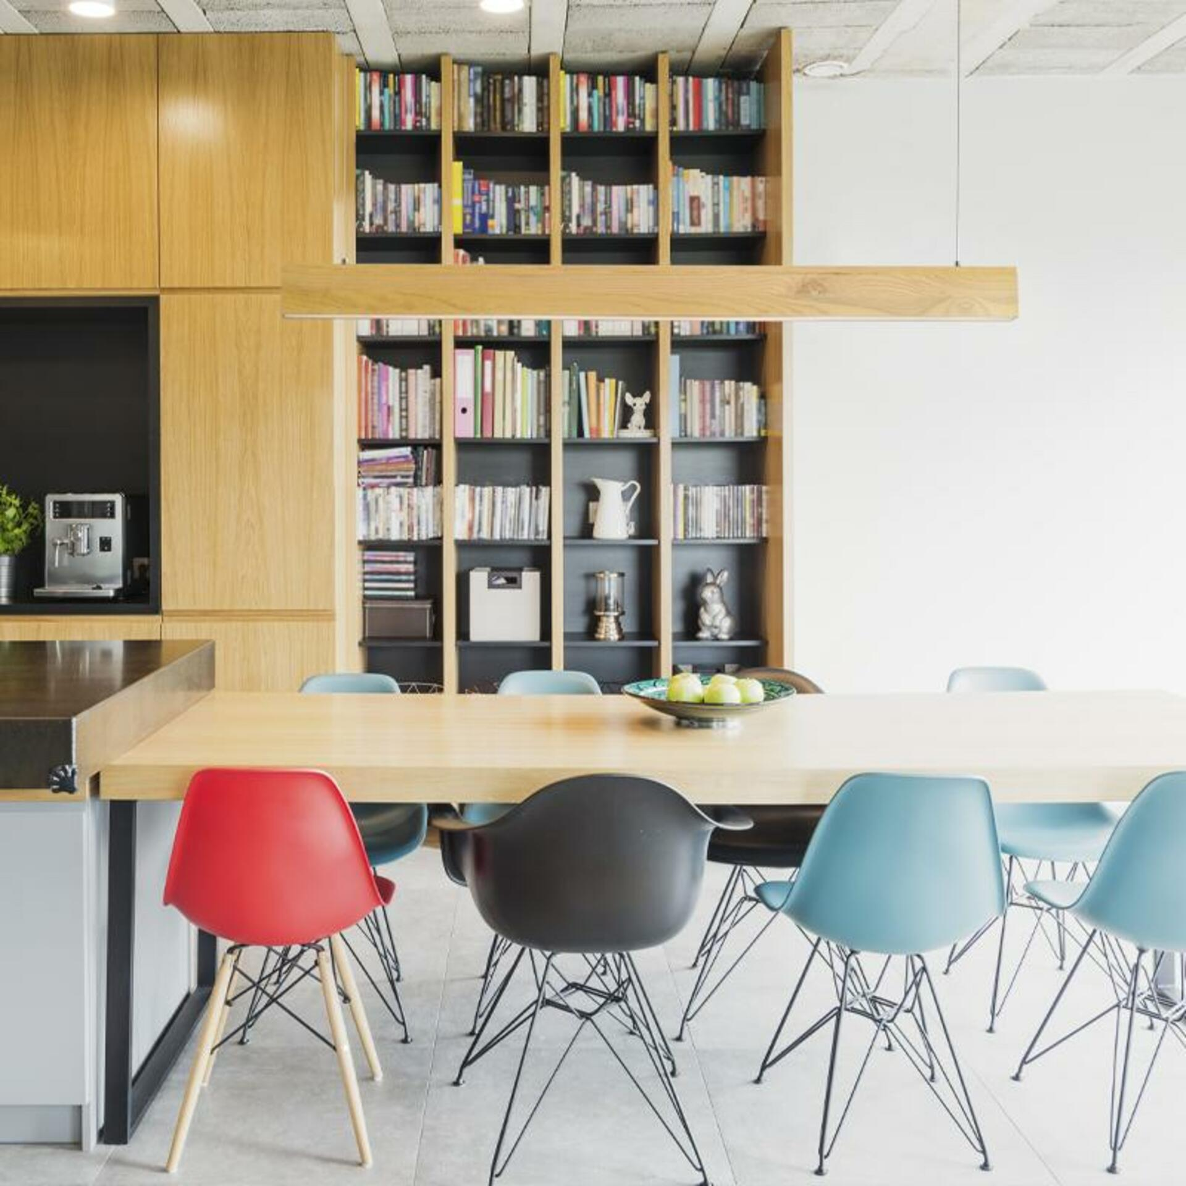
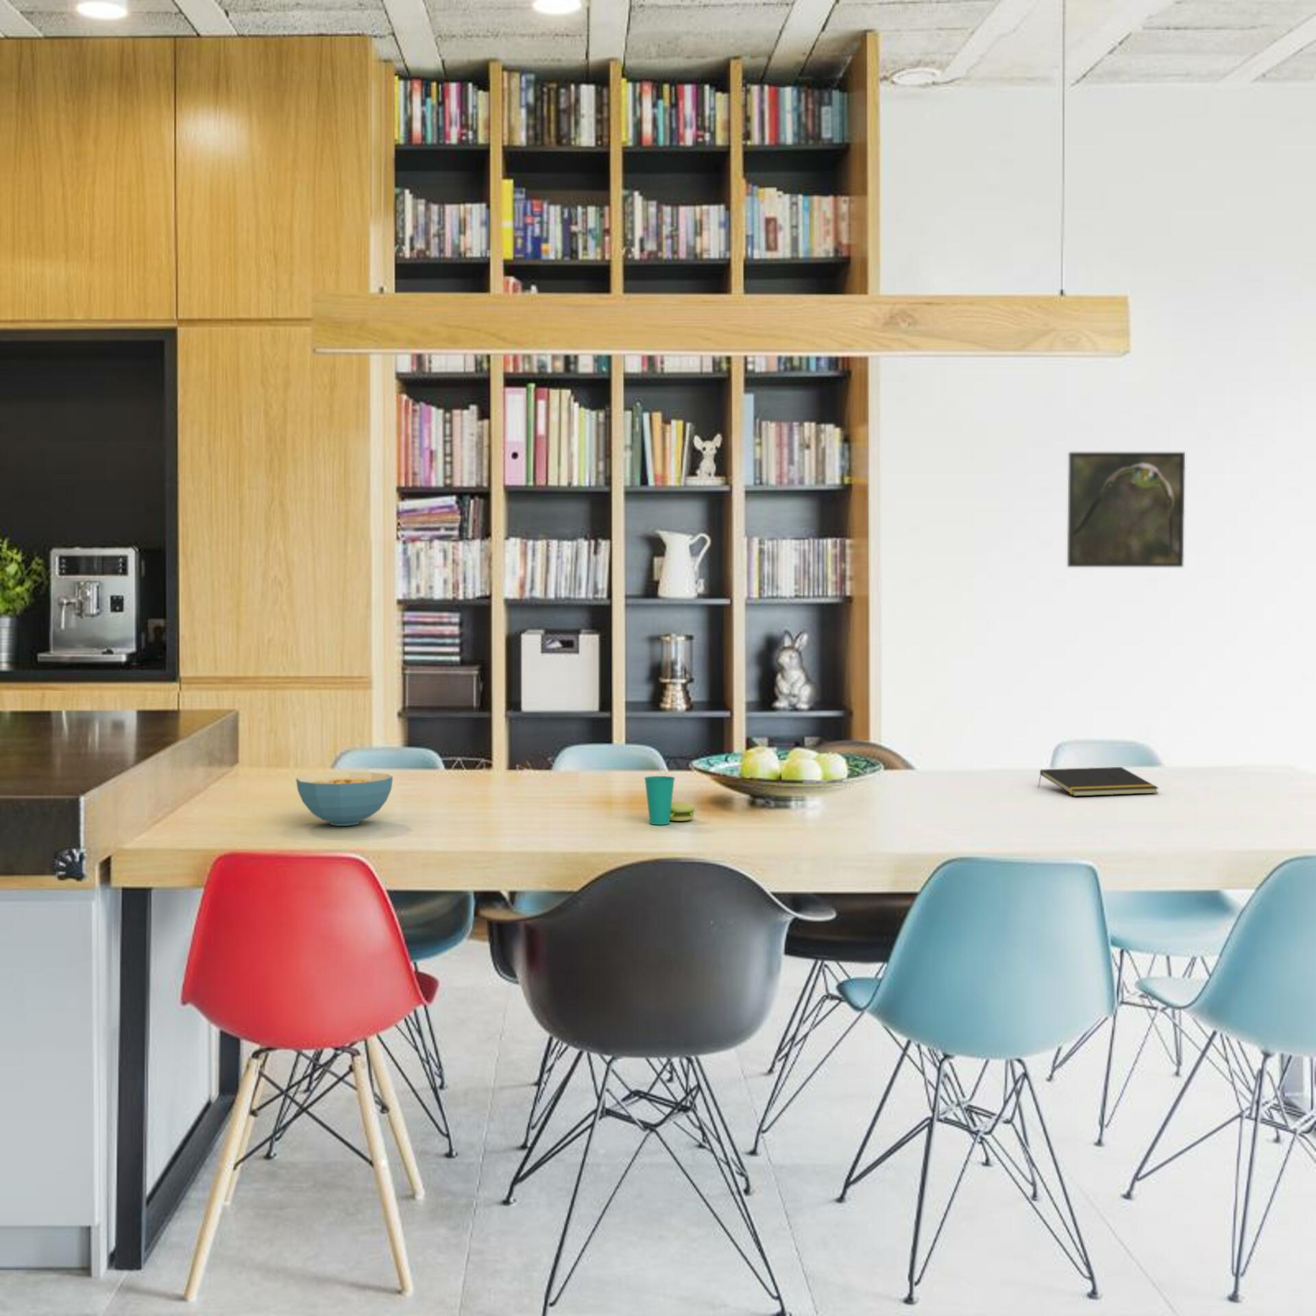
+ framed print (1126, 510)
+ cup (670, 799)
+ cereal bowl (345, 800)
+ notepad (1098, 781)
